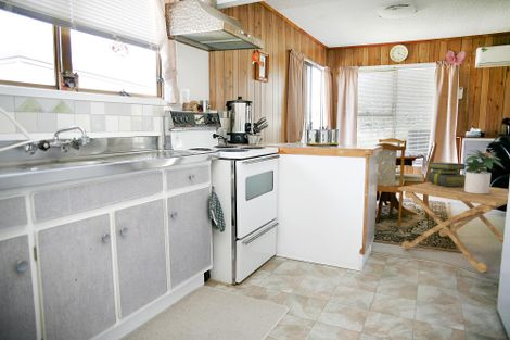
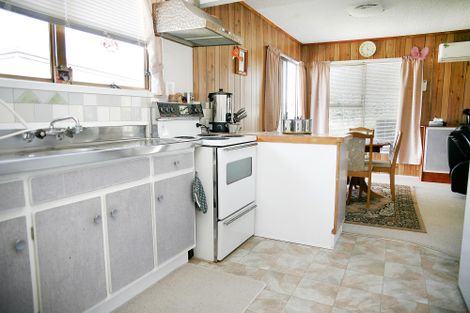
- potted plant (480, 171)
- side table (460, 221)
- stack of books (445, 173)
